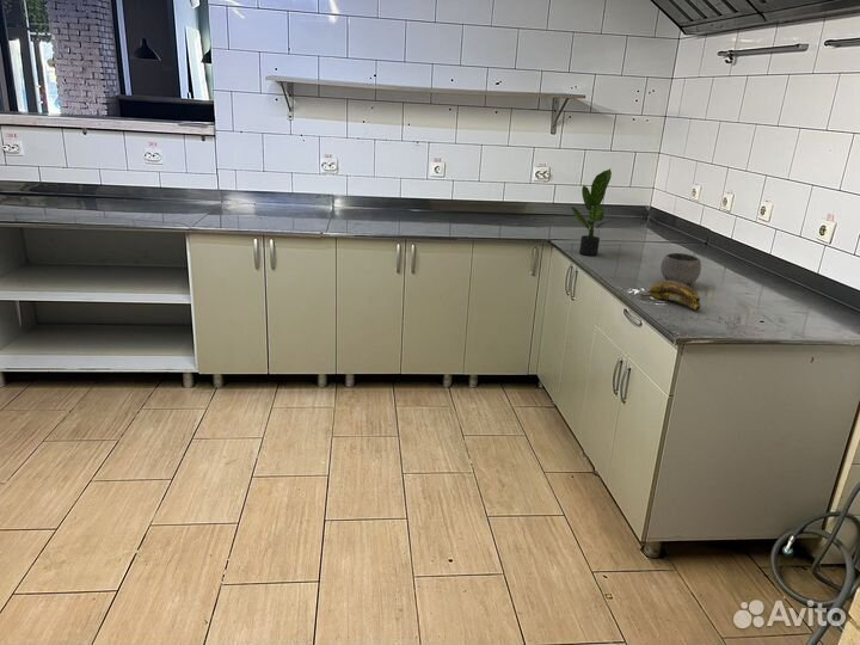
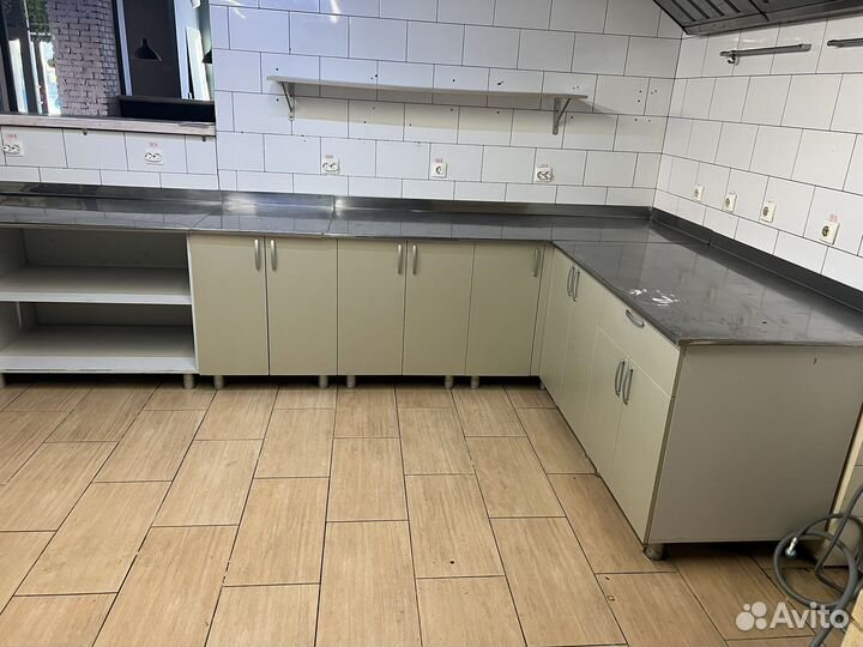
- potted plant (594, 210)
- banana (671, 291)
- bowl (680, 269)
